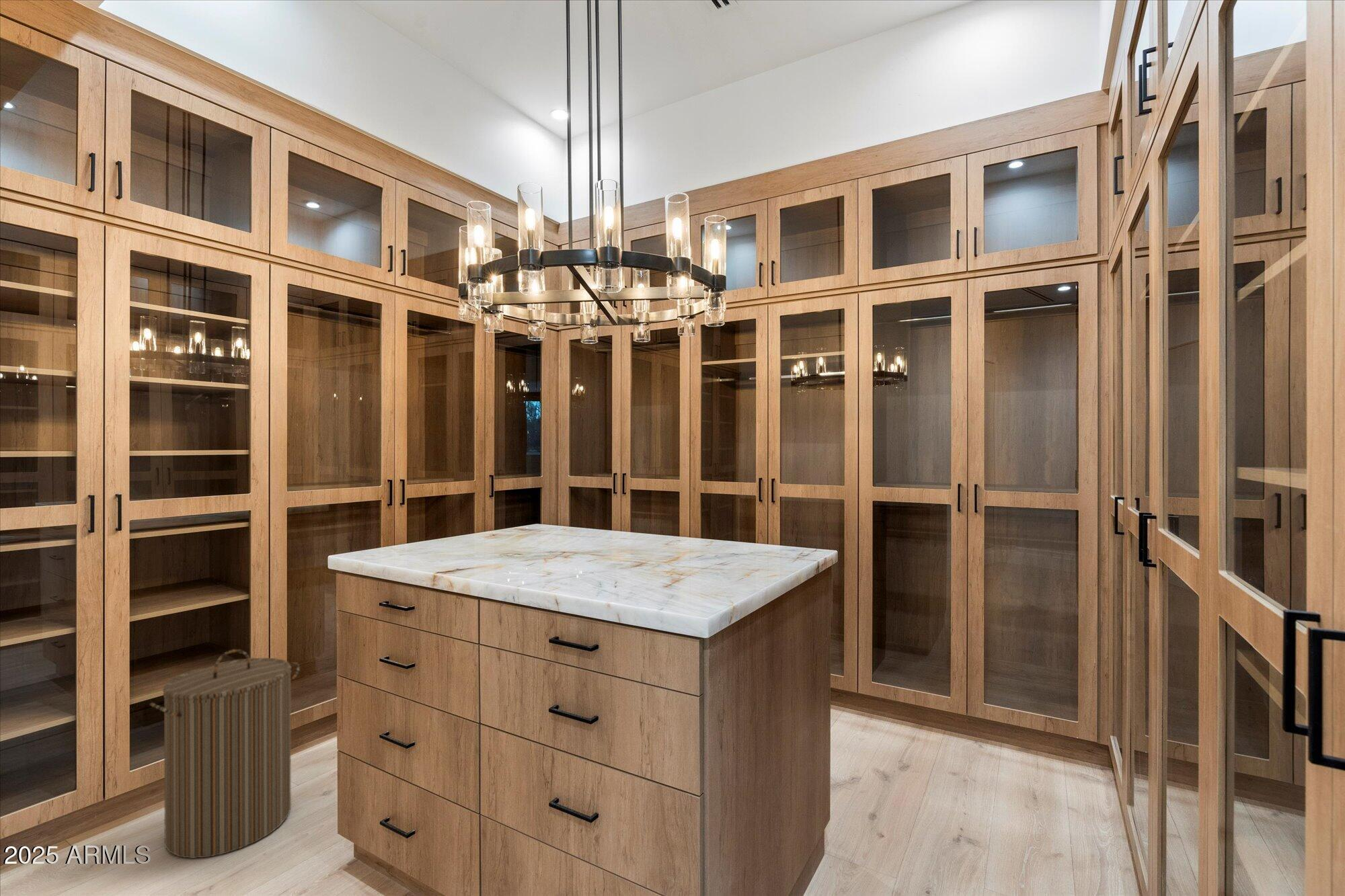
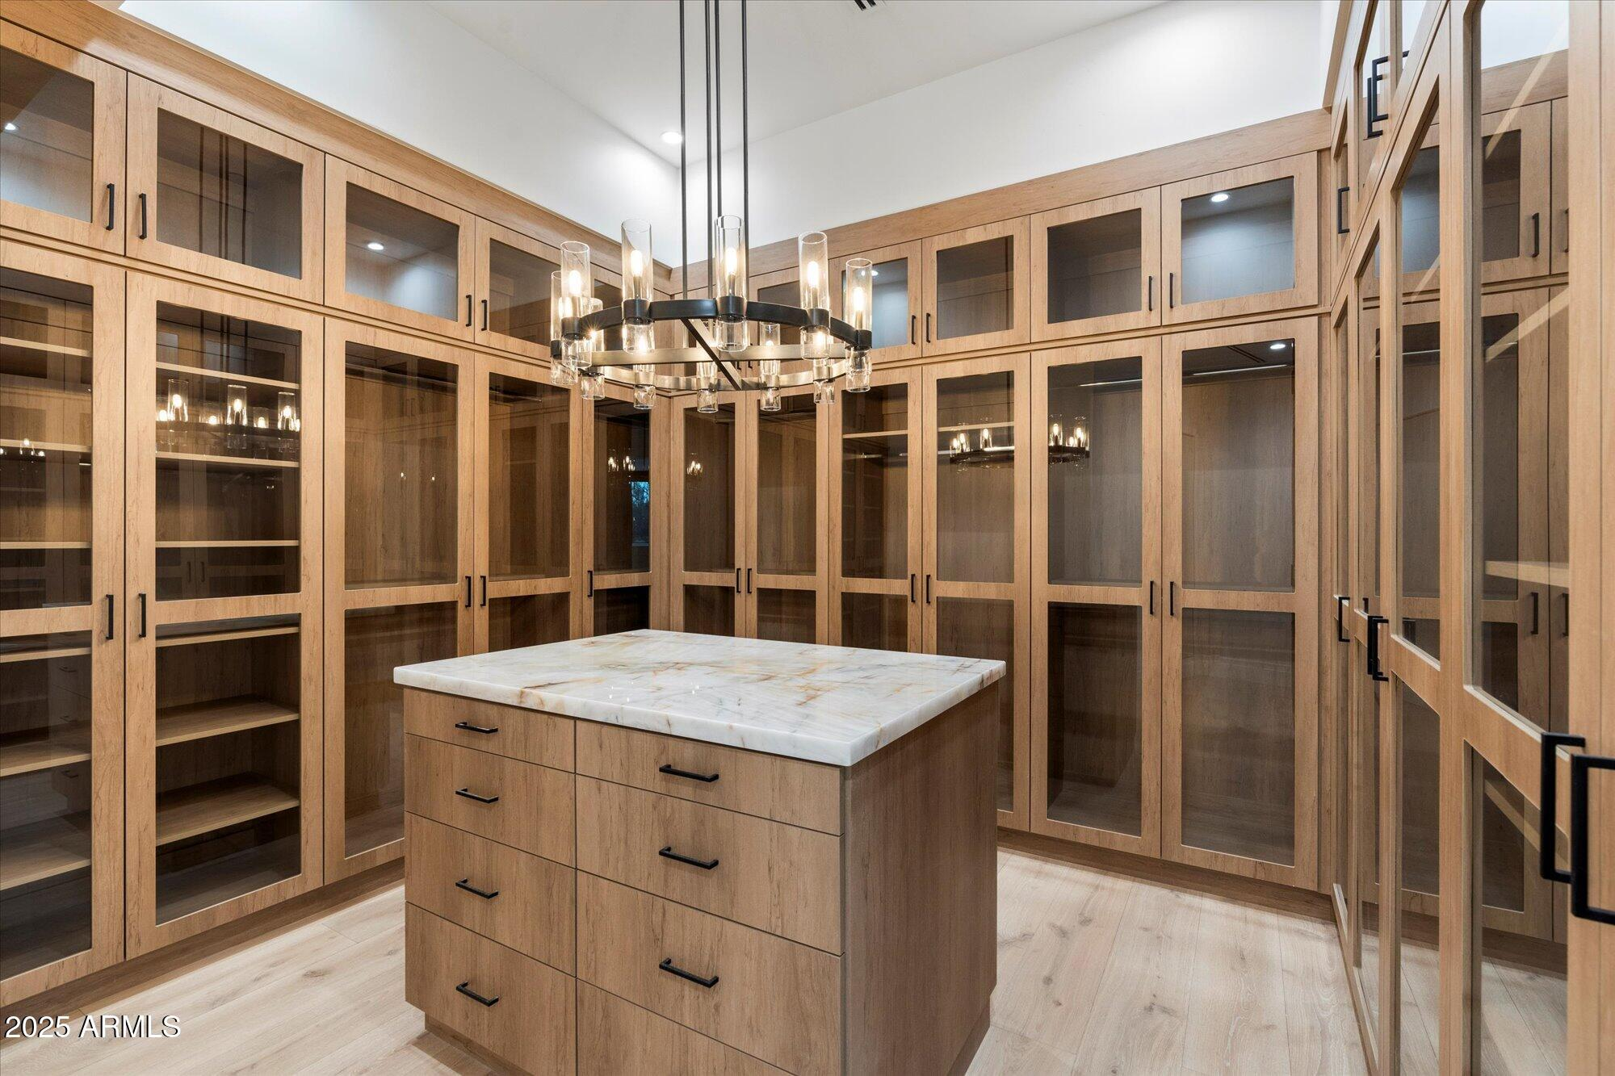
- laundry hamper (230, 738)
